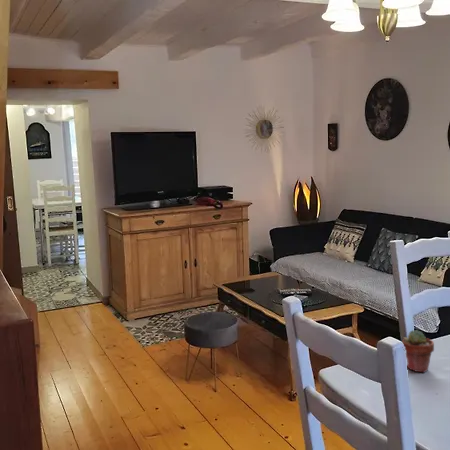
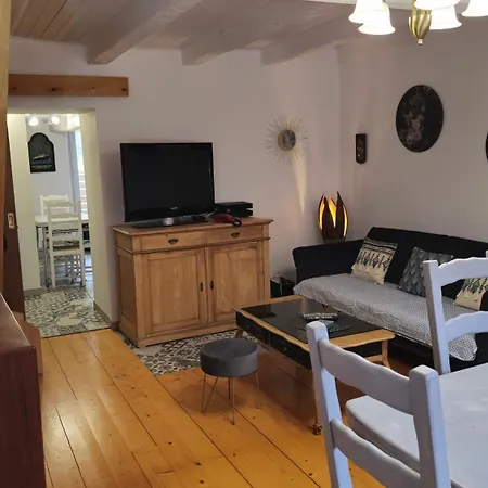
- potted succulent (417, 349)
